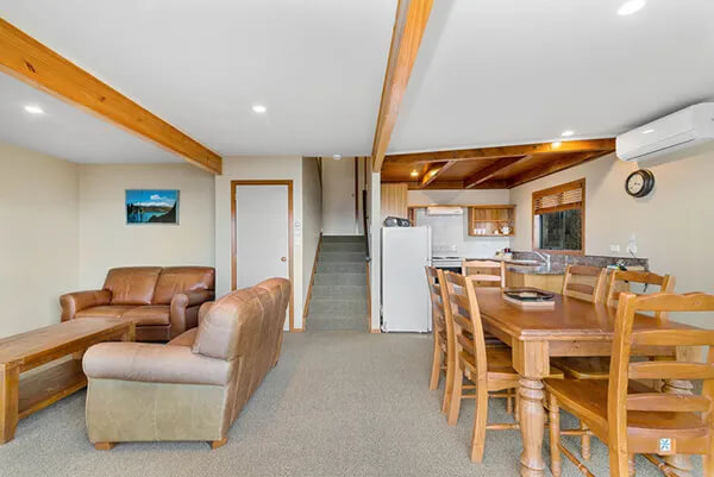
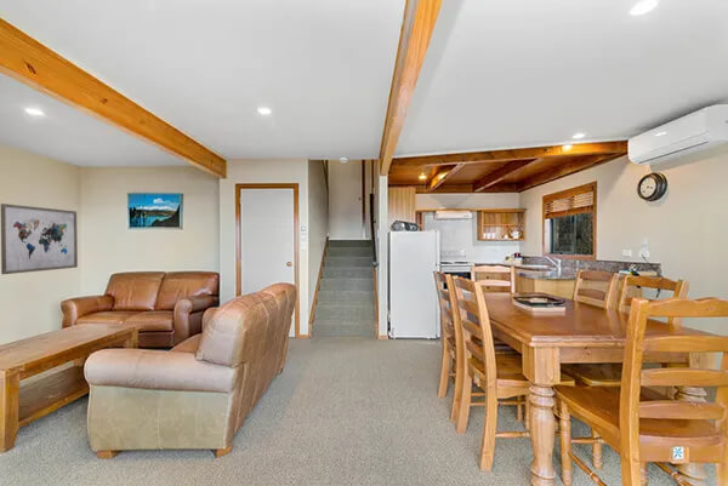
+ wall art (42, 239)
